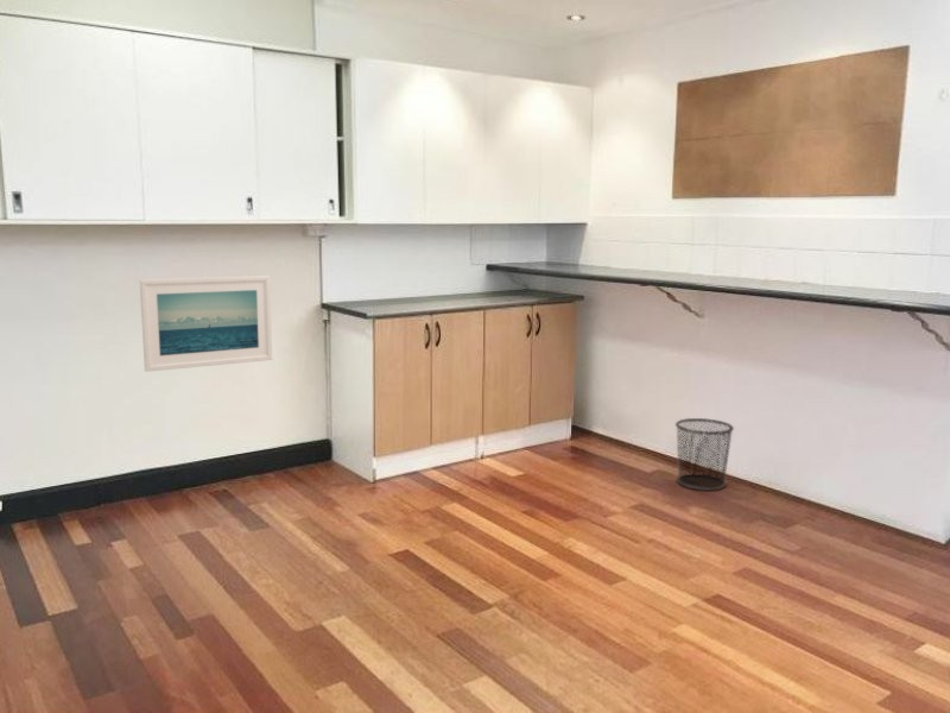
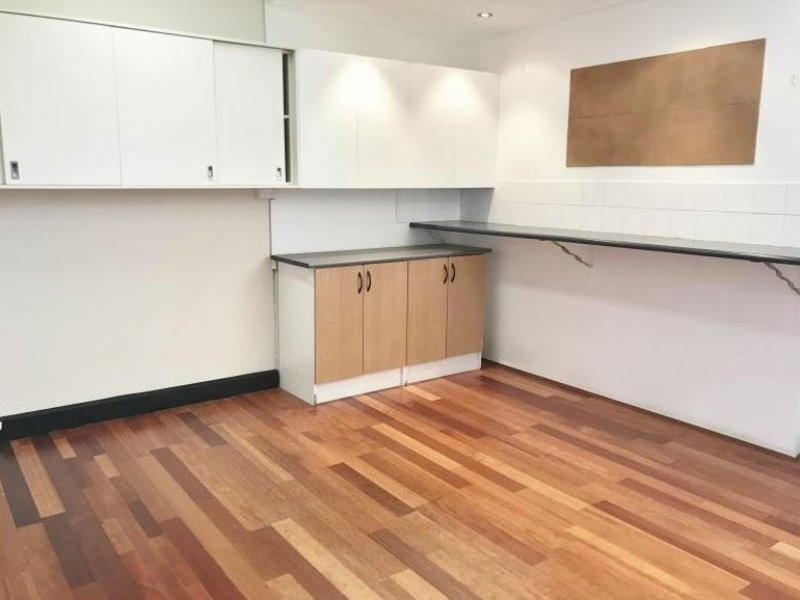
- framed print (209, 321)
- waste bin (702, 454)
